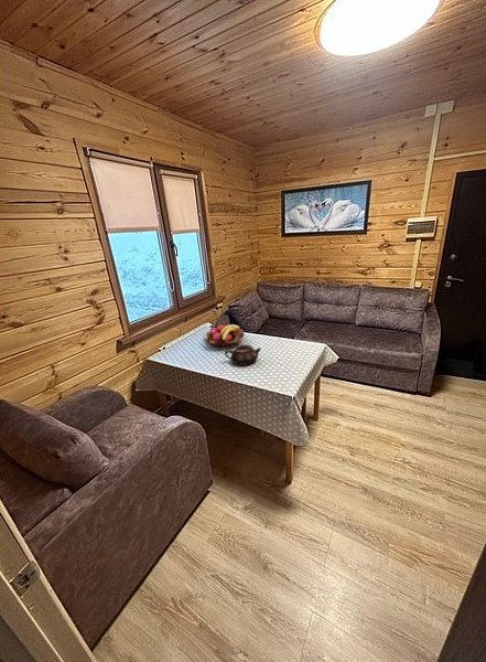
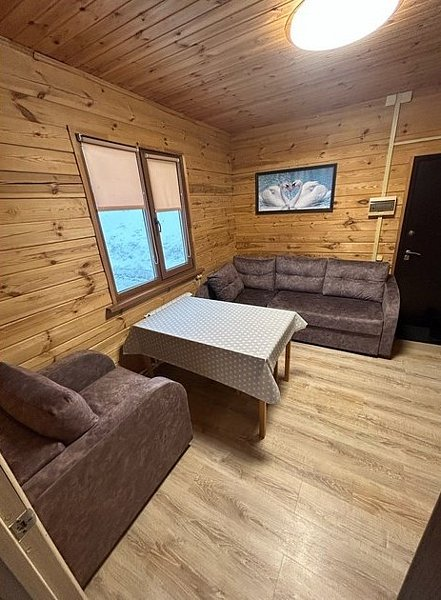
- fruit basket (224, 334)
- teapot (242, 352)
